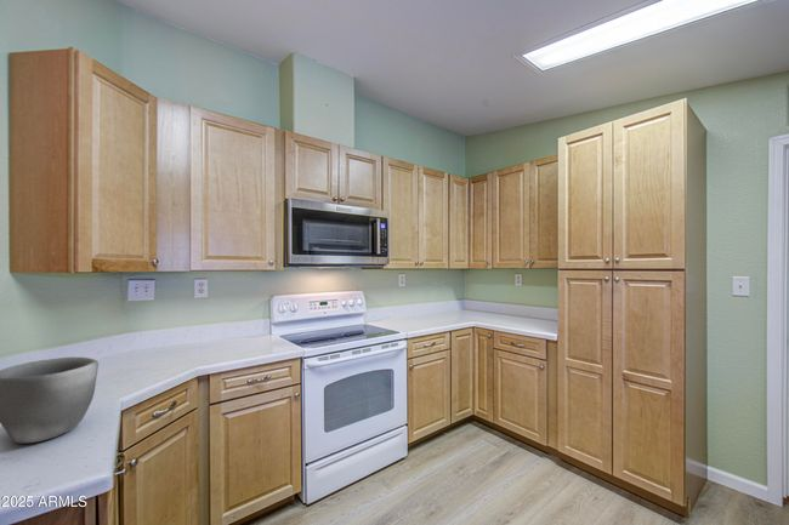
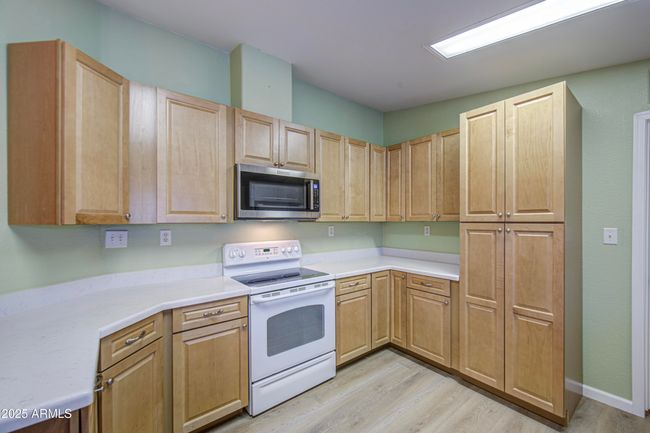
- bowl (49, 399)
